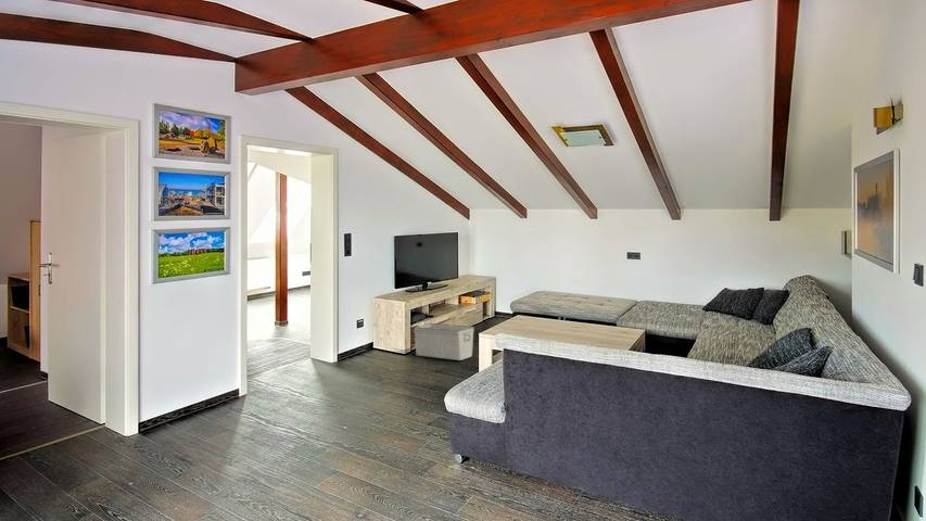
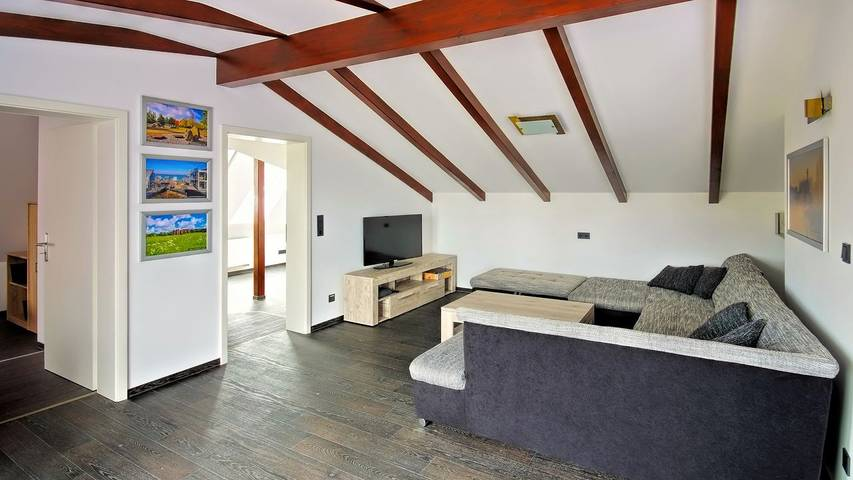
- storage bin (444, 341)
